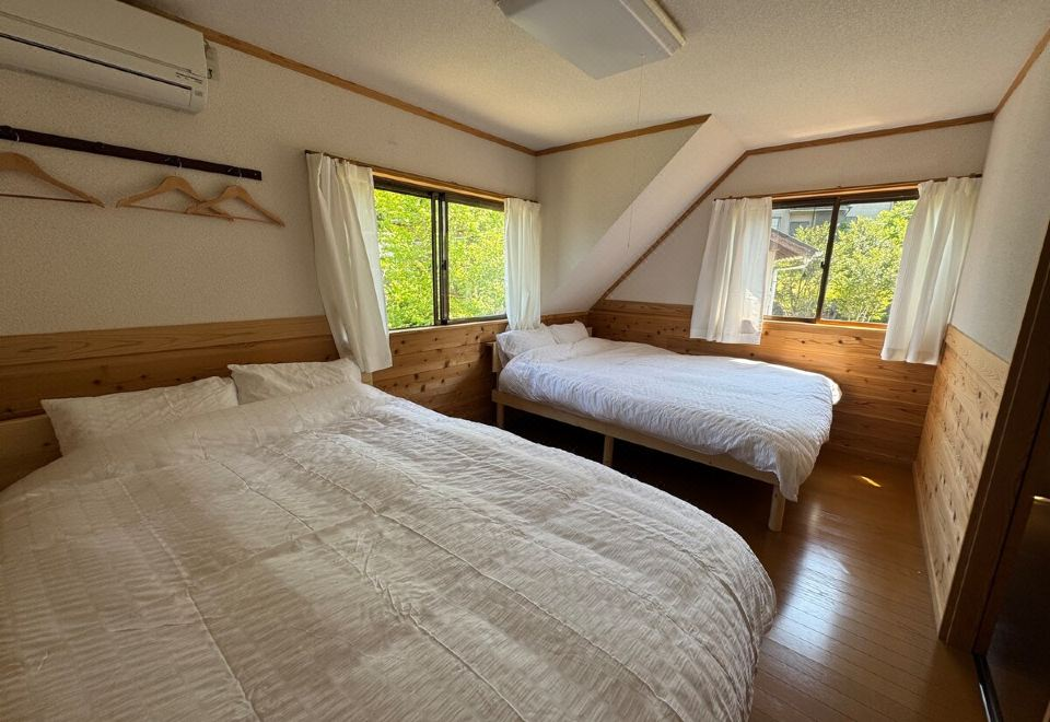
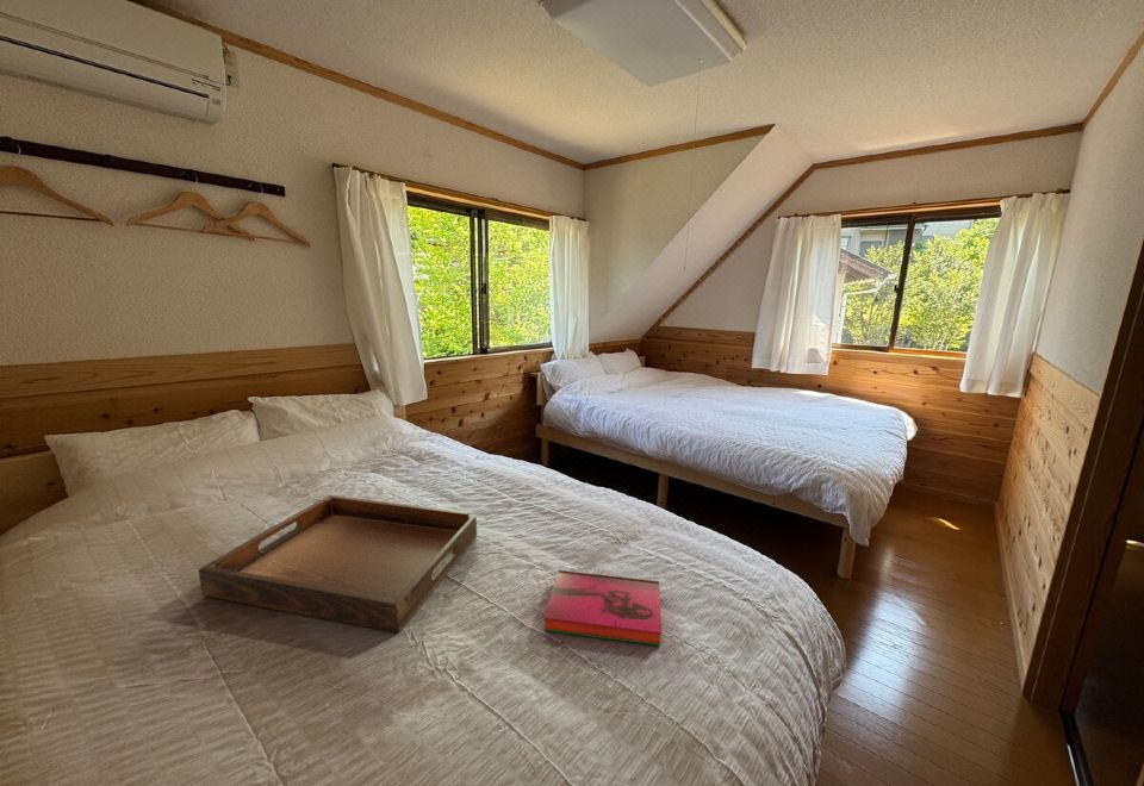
+ serving tray (356, 549)
+ hardback book (604, 604)
